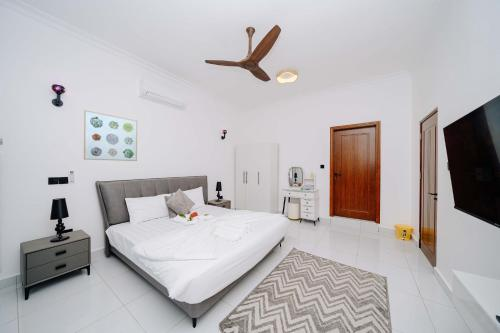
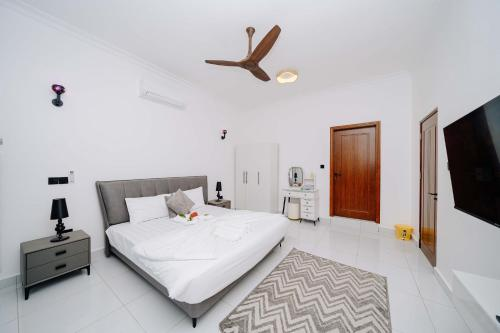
- wall art (113, 138)
